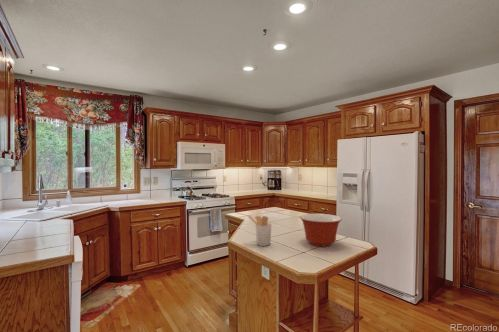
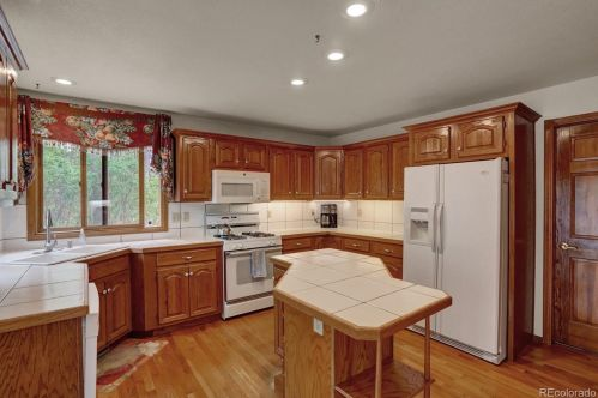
- mixing bowl (320, 230)
- utensil holder (259, 229)
